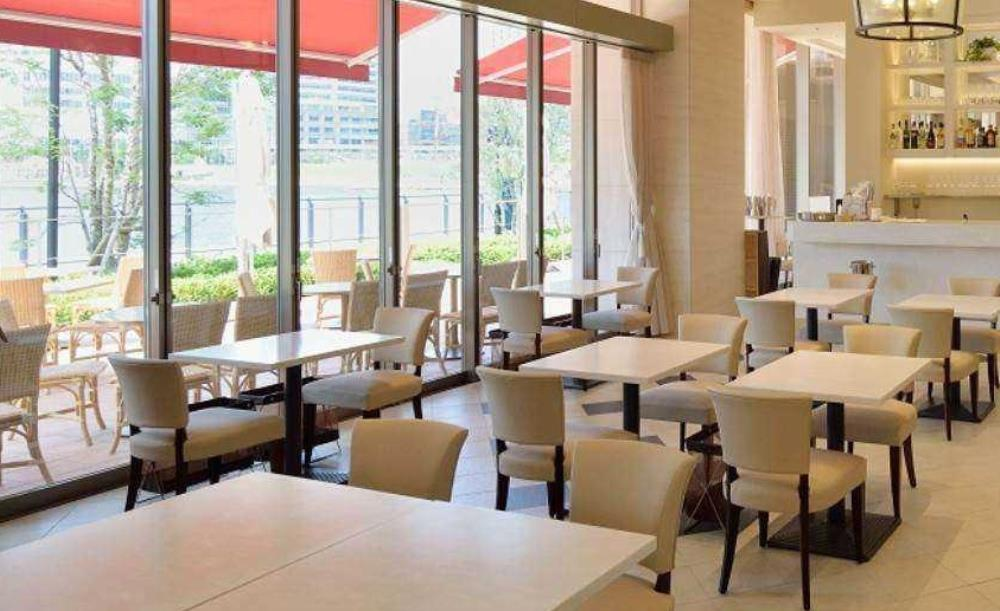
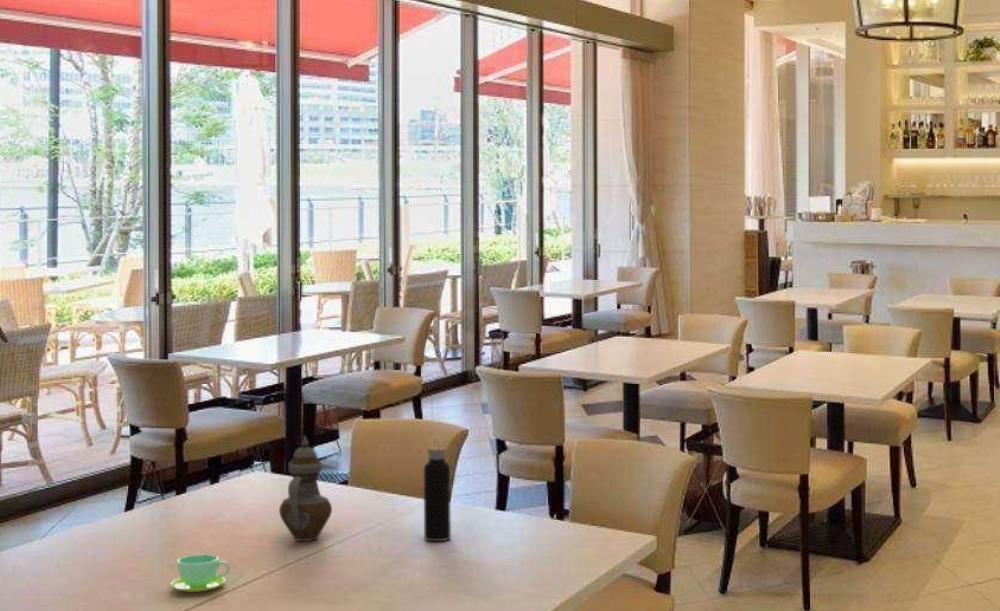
+ teapot (304, 487)
+ water bottle (437, 488)
+ cup (199, 573)
